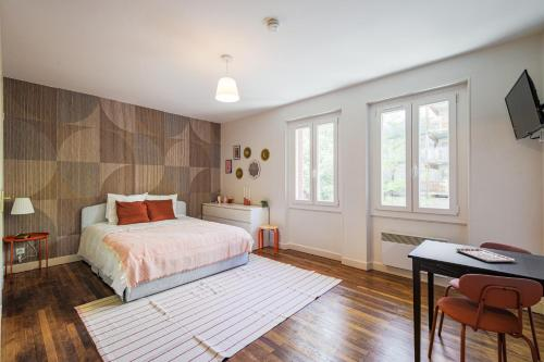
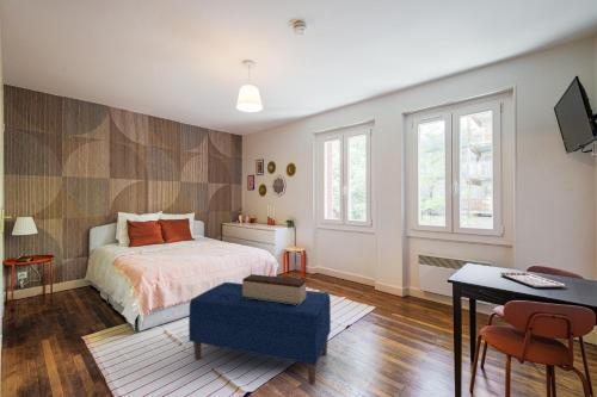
+ decorative box (273, 289)
+ bench (261, 325)
